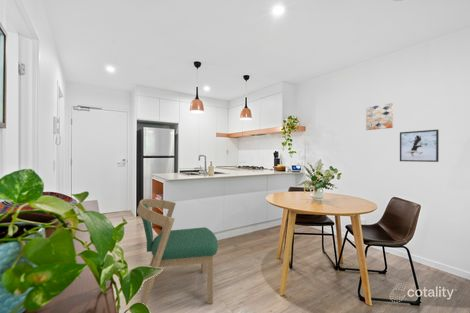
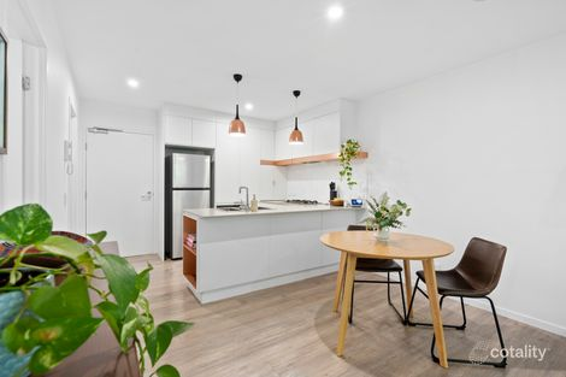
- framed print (418, 146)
- wall art (379, 117)
- dining chair (178, 244)
